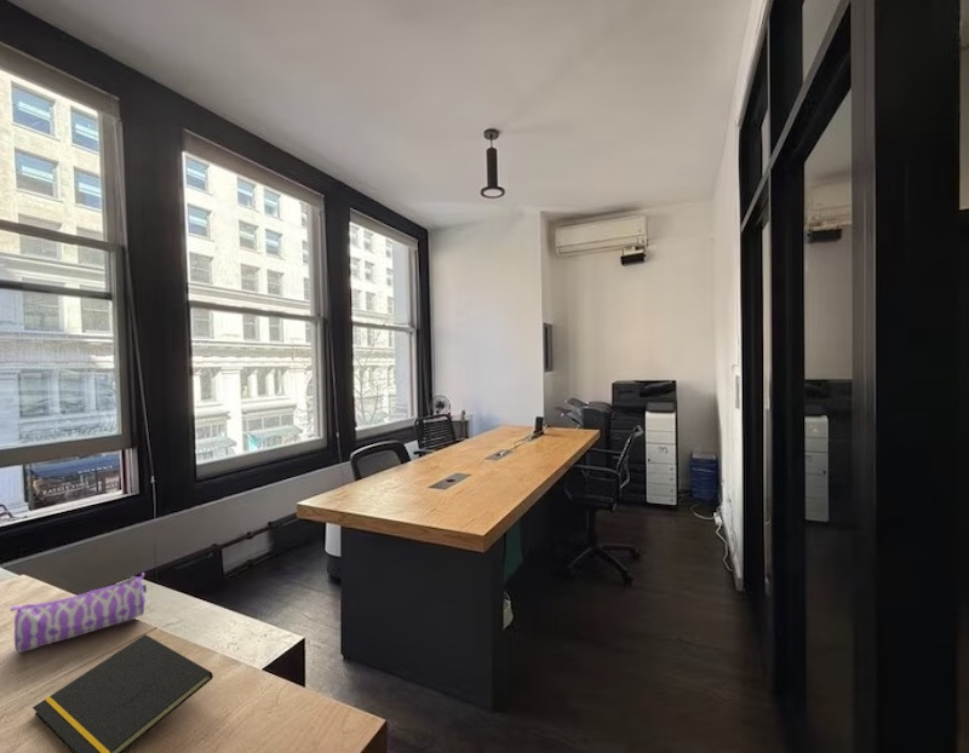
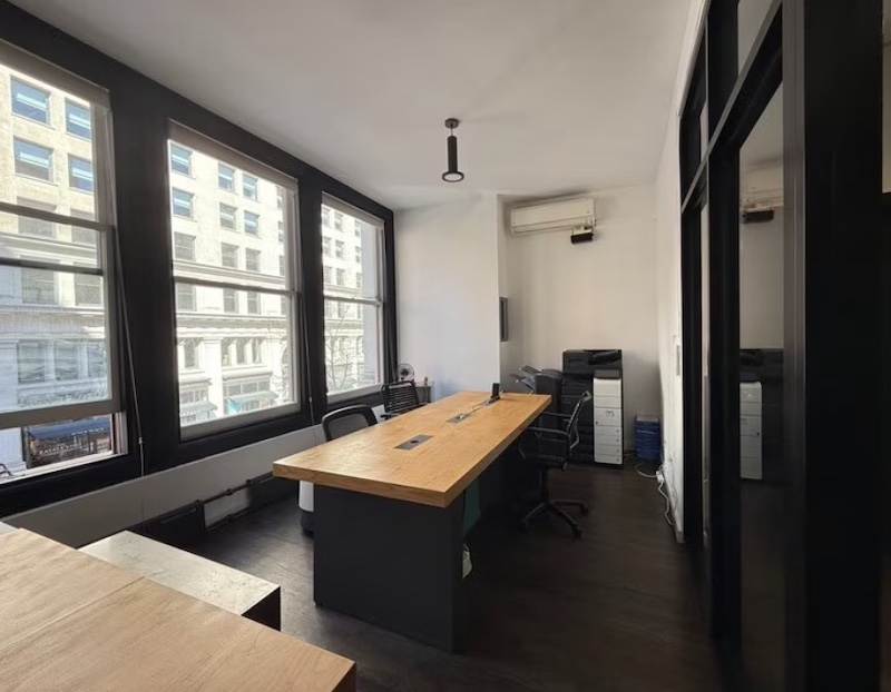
- notepad (124, 692)
- pencil case (85, 610)
